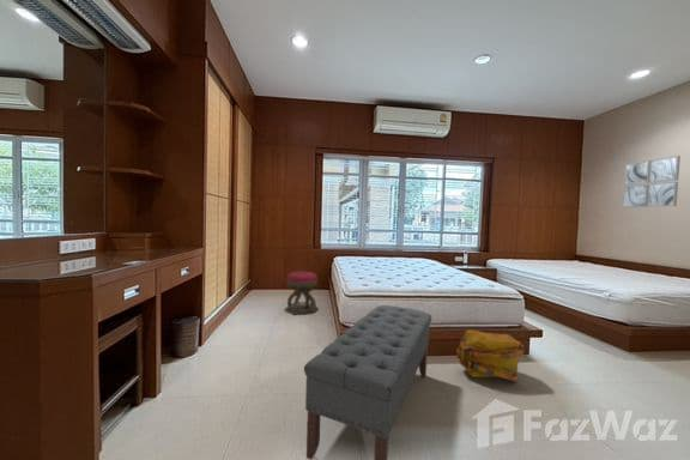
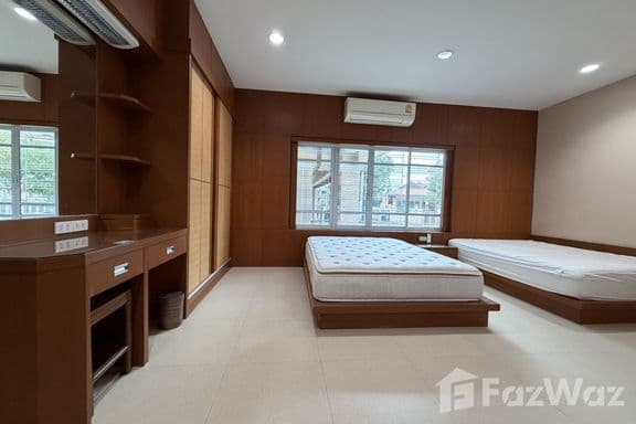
- wall art (648, 182)
- backpack (486, 355)
- bench (380, 368)
- stool (301, 291)
